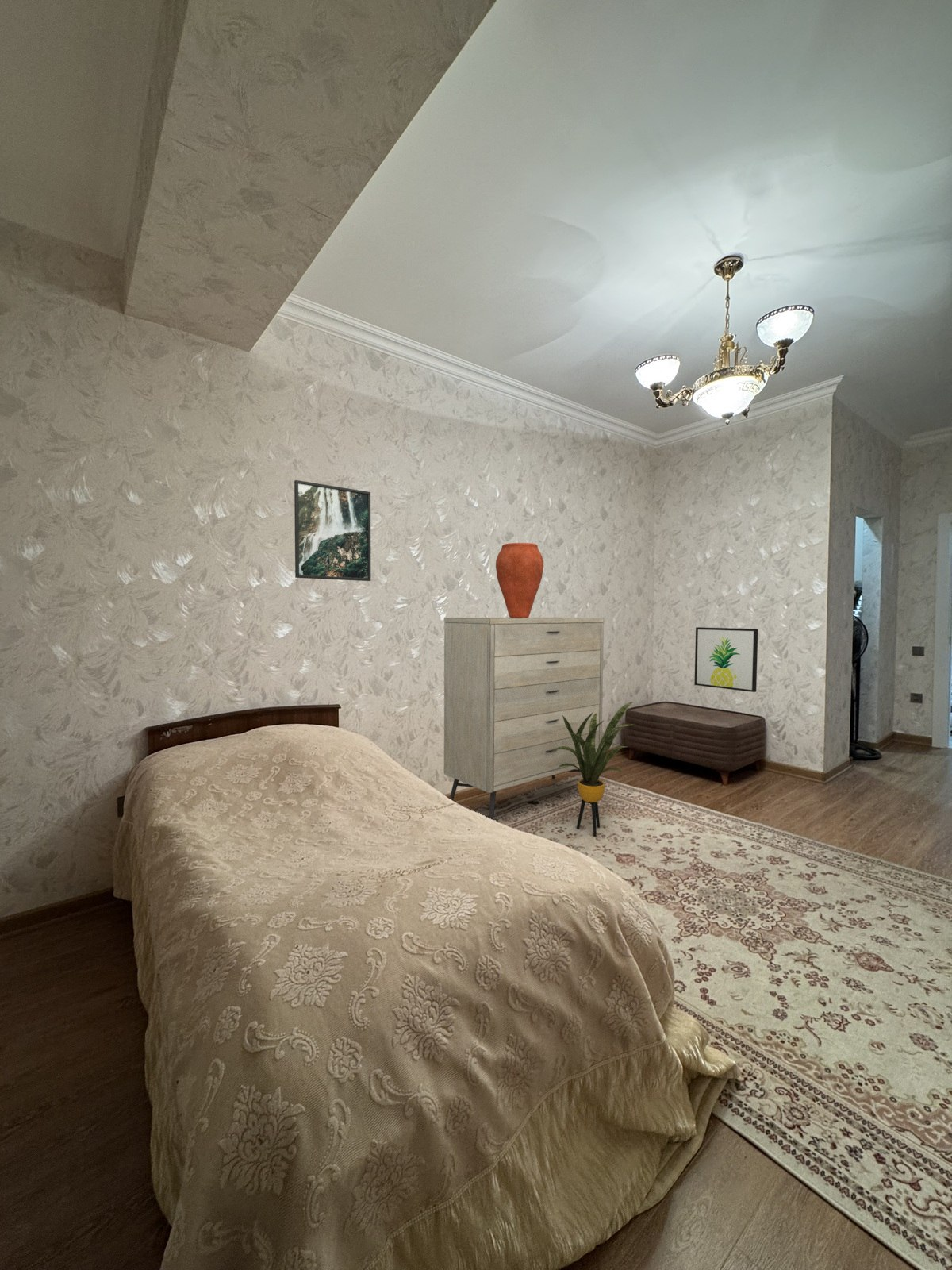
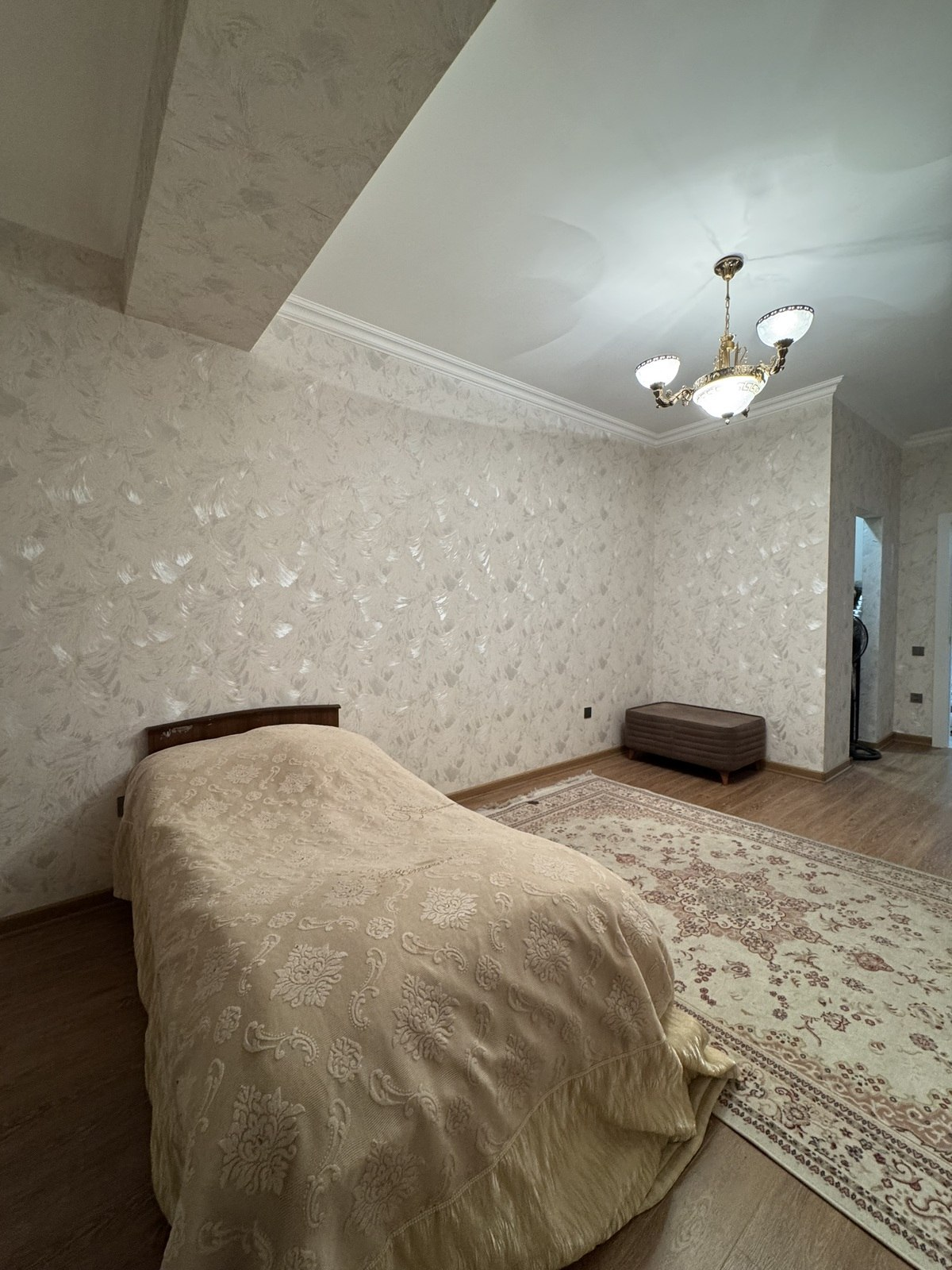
- vase (519, 581)
- dresser (527, 710)
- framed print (334, 533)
- wall art (724, 658)
- house plant (599, 768)
